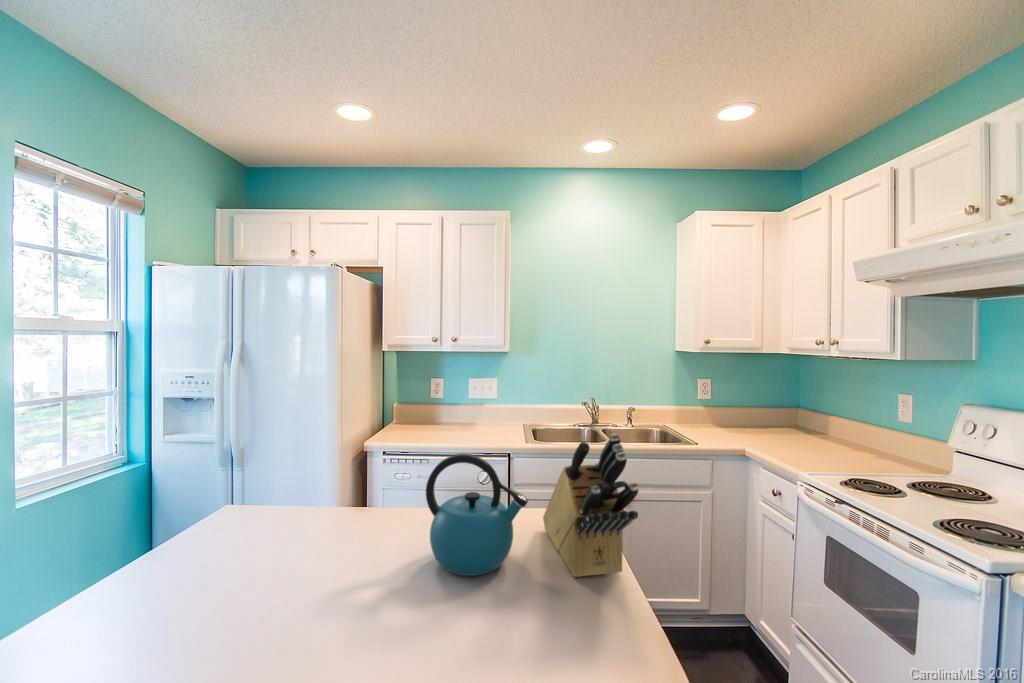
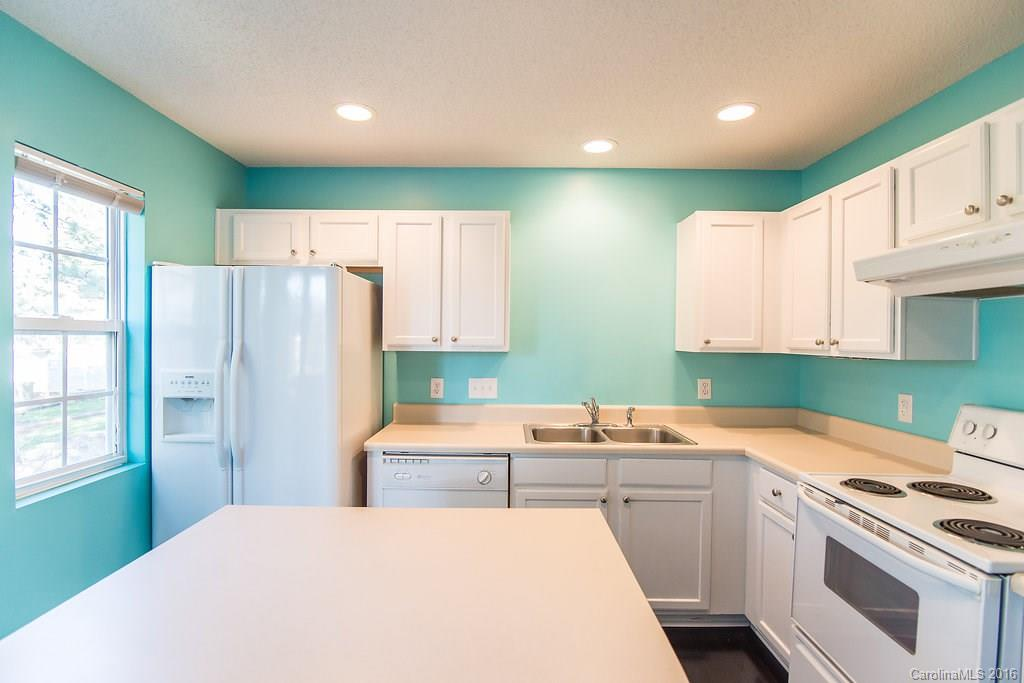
- kettle (477, 508)
- knife block (585, 491)
